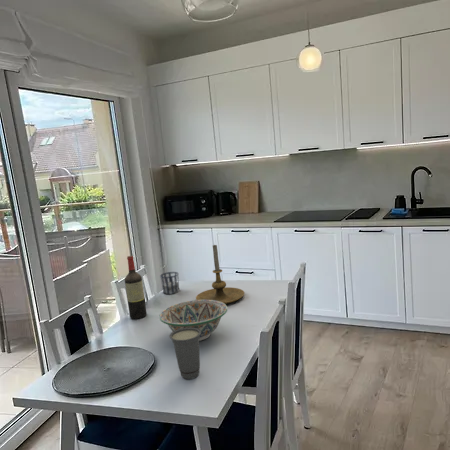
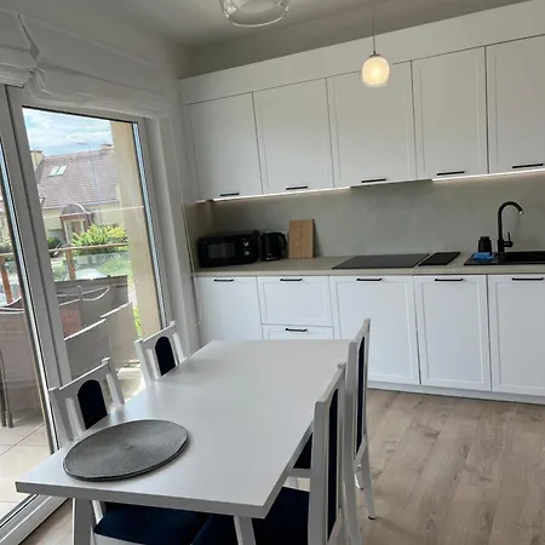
- cup (170, 282)
- decorative bowl (194, 323)
- cup (187, 354)
- candle holder (217, 271)
- wine bottle (134, 286)
